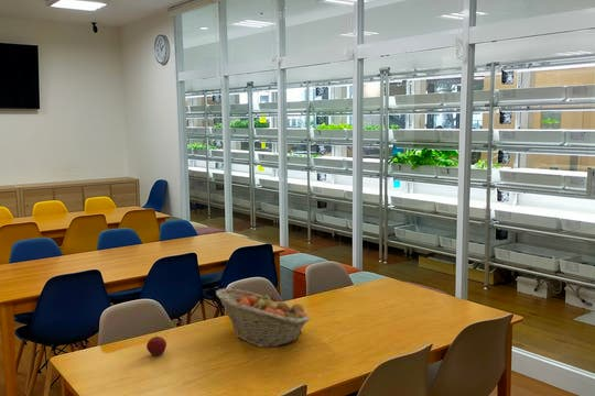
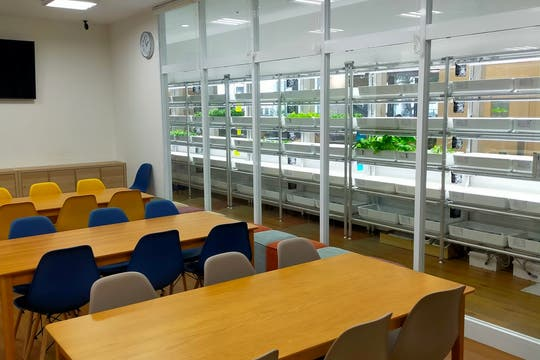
- fruit basket (262, 312)
- apple (156, 344)
